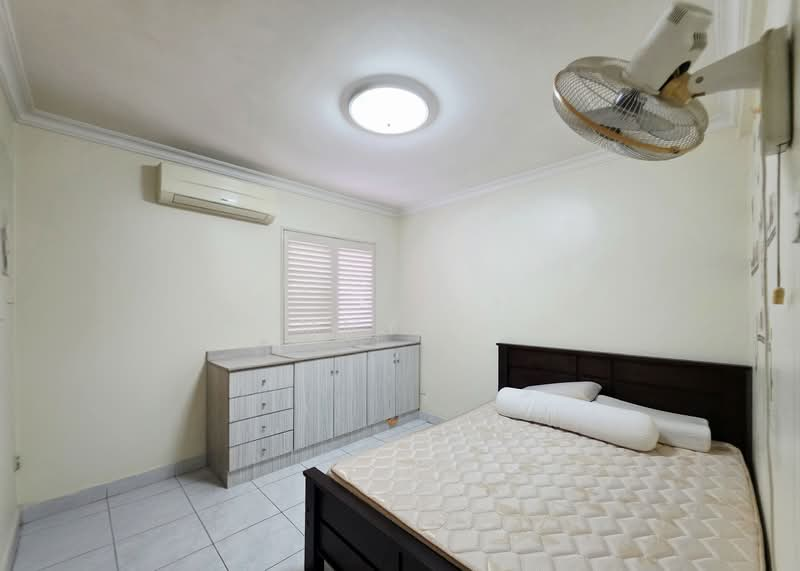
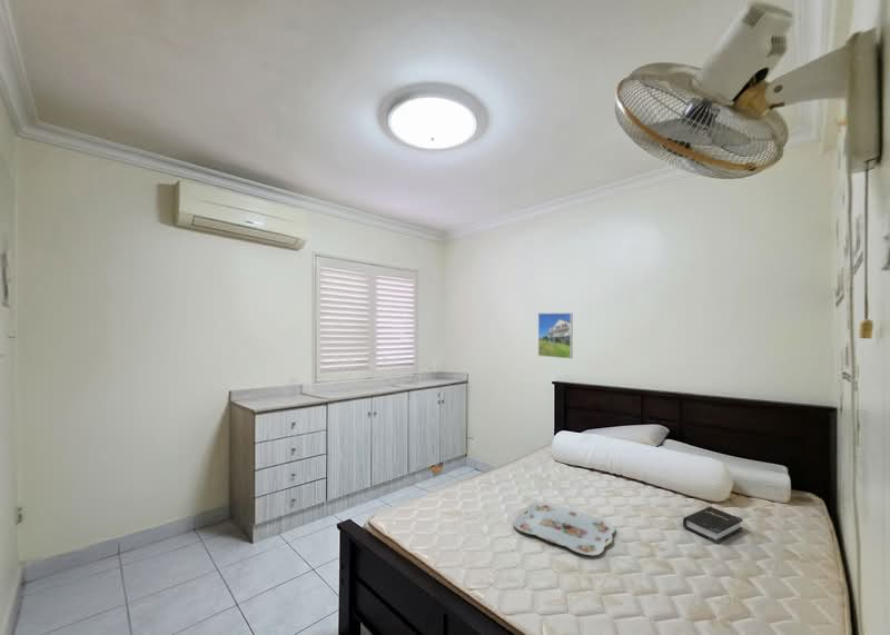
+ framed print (554, 335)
+ hardback book (712, 523)
+ serving tray (563, 526)
